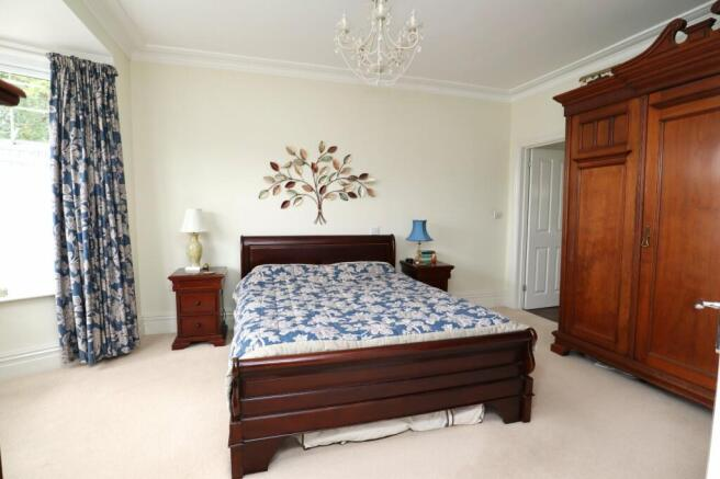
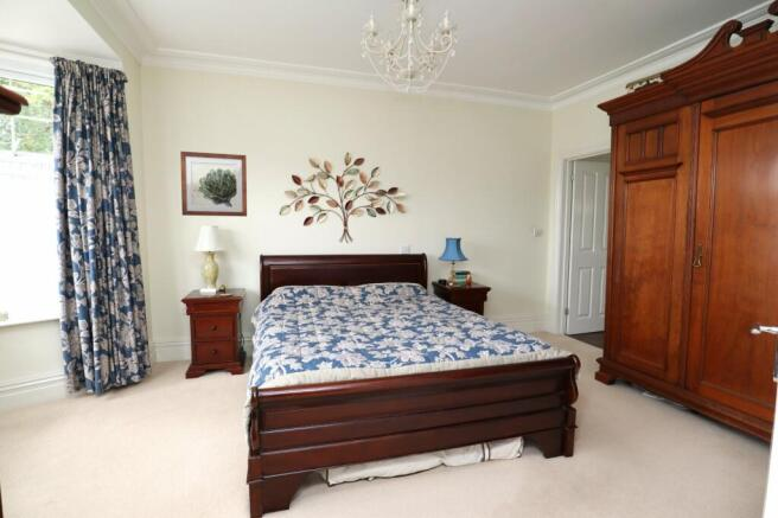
+ wall art (215, 184)
